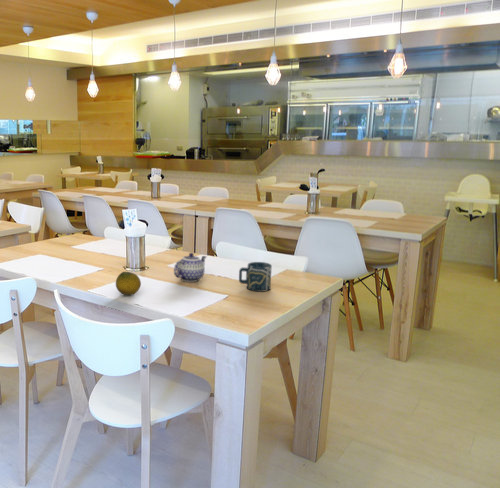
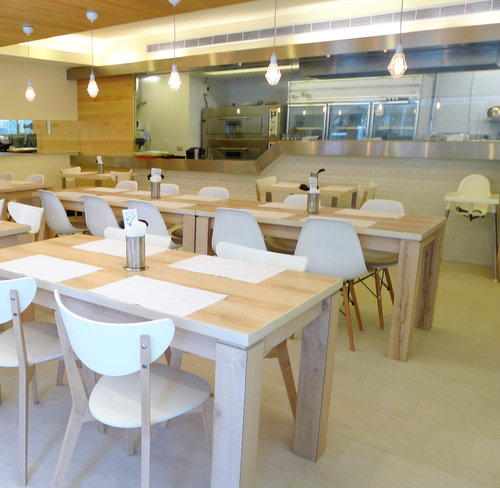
- teapot (190, 266)
- cup (255, 276)
- fruit (128, 283)
